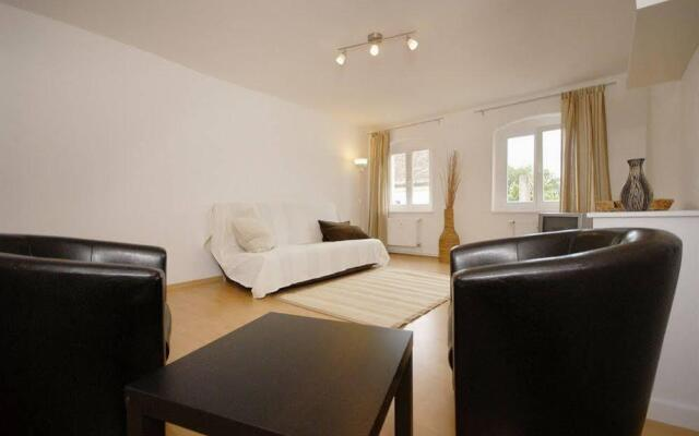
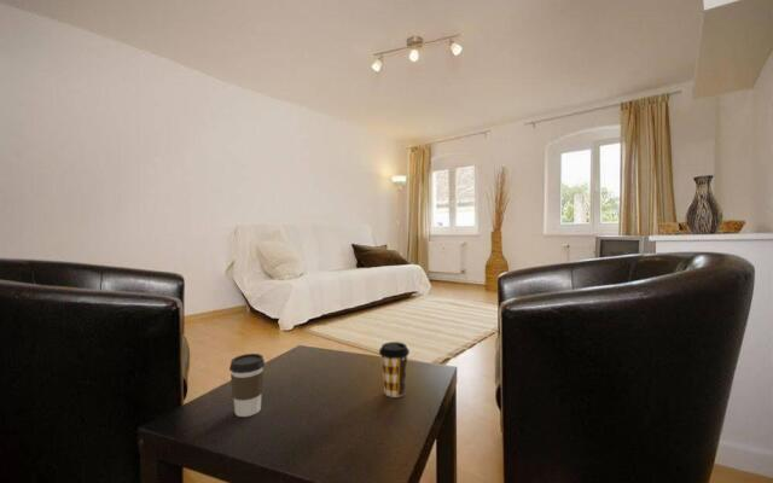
+ coffee cup (248, 384)
+ coffee cup (394, 368)
